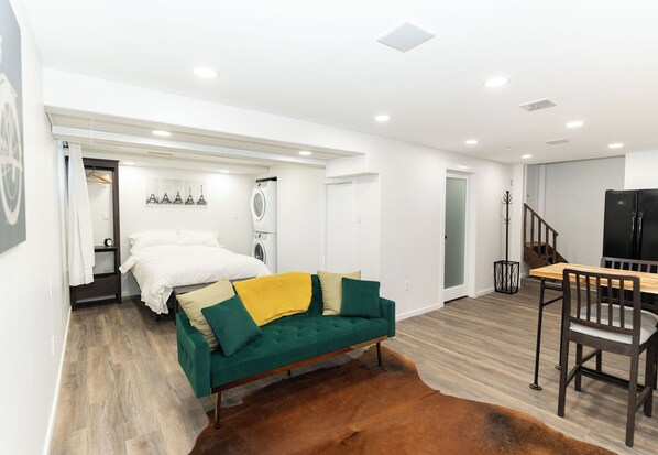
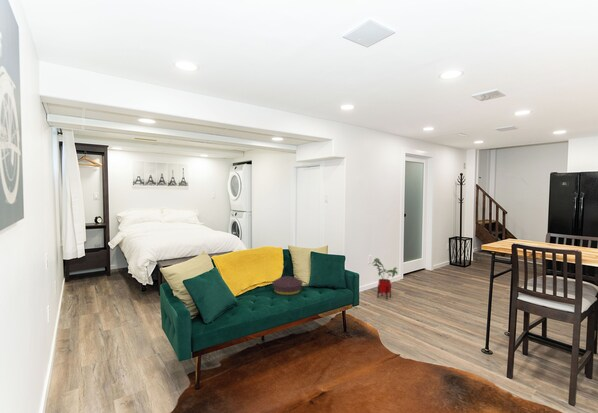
+ cushion (287, 284)
+ house plant (382, 277)
